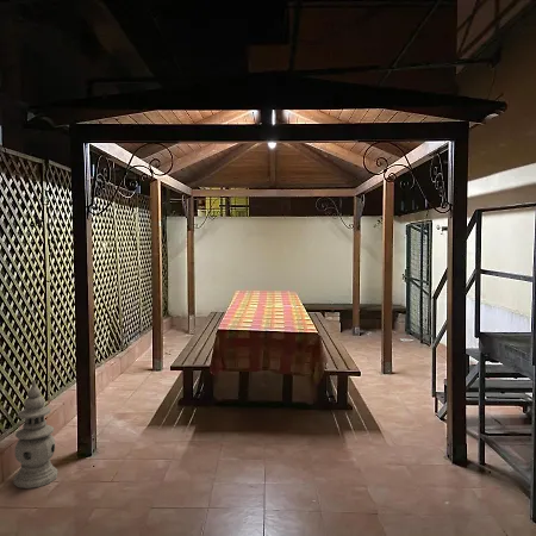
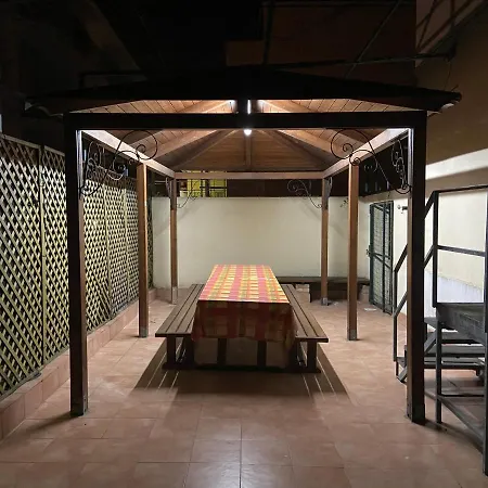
- lantern (35, 429)
